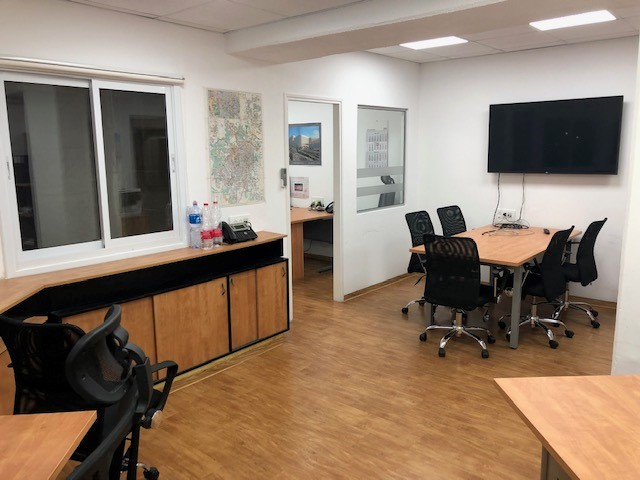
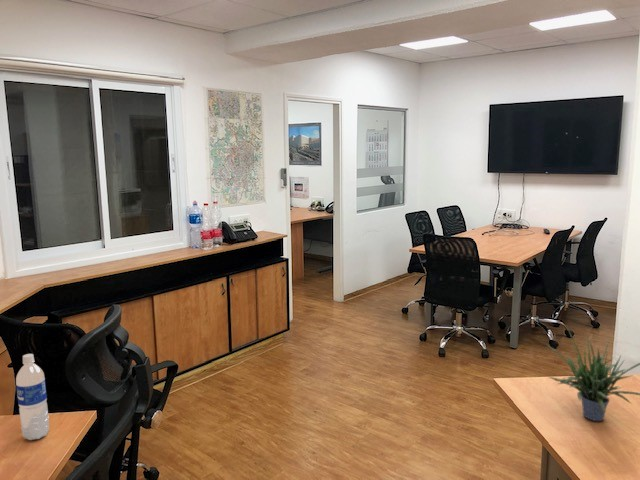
+ water bottle (32, 396)
+ potted plant (596, 372)
